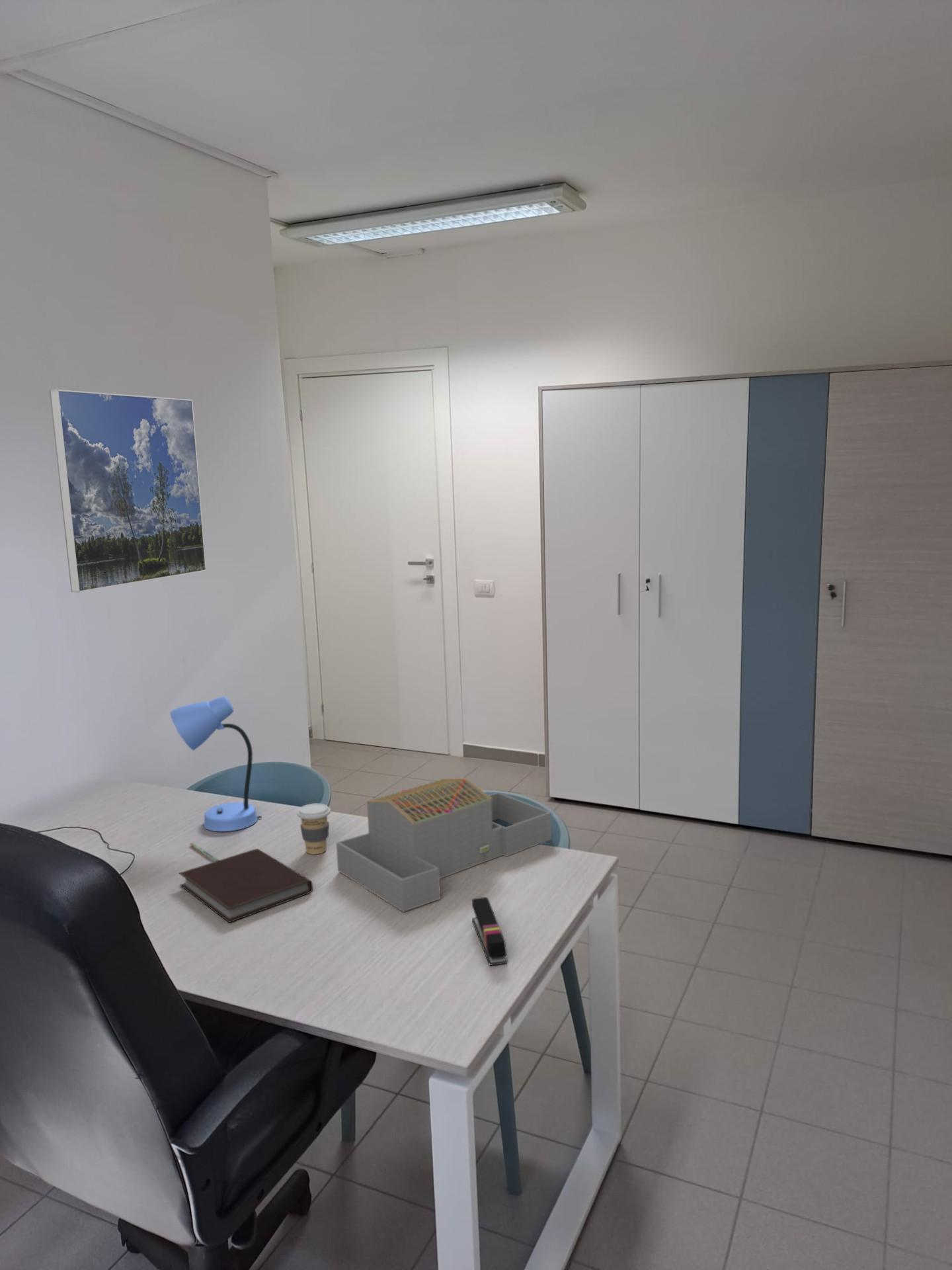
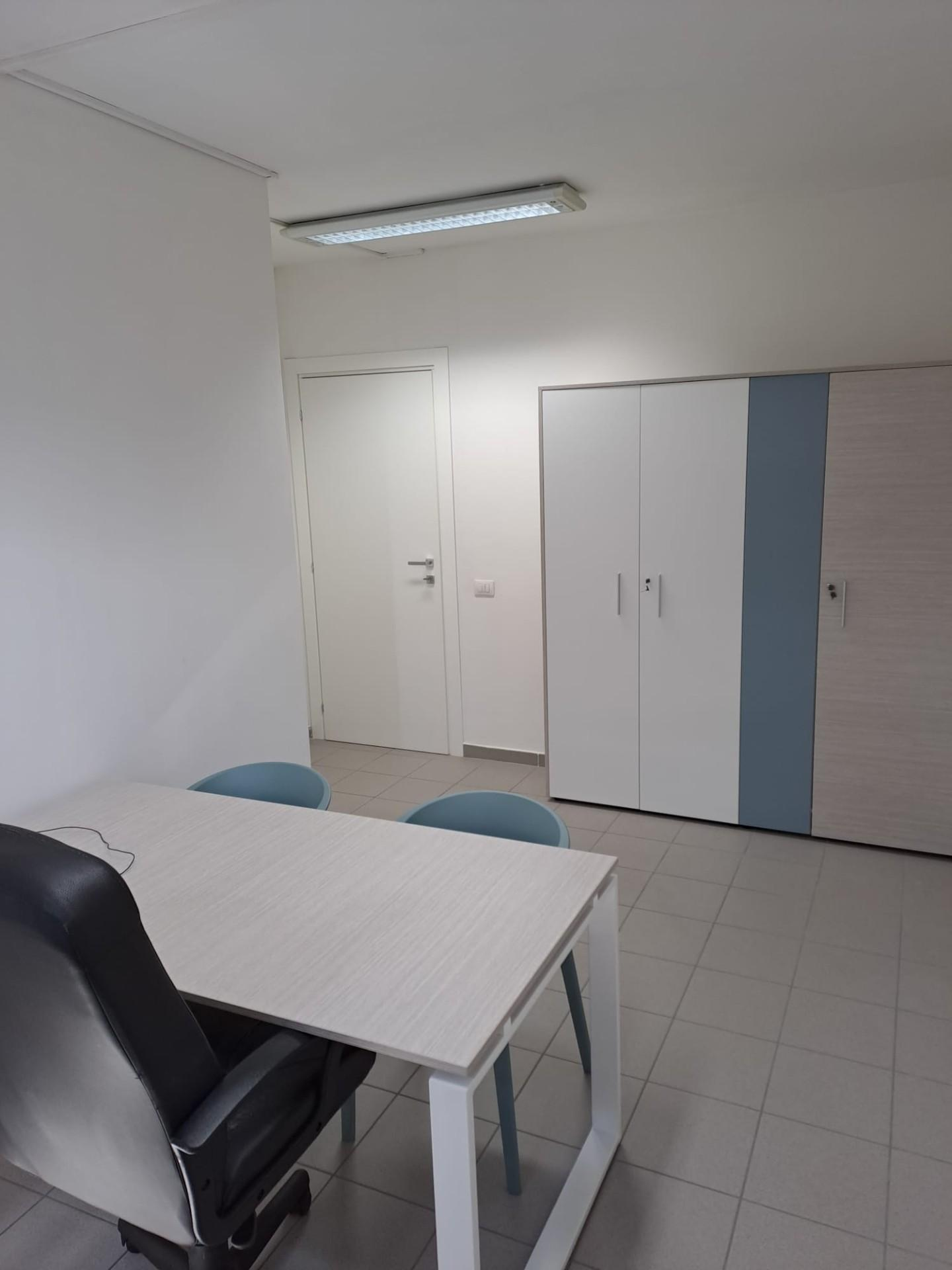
- pen (204, 852)
- stapler (489, 929)
- desk lamp (200, 745)
- notebook (245, 882)
- architectural model (455, 824)
- coffee cup (315, 829)
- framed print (136, 489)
